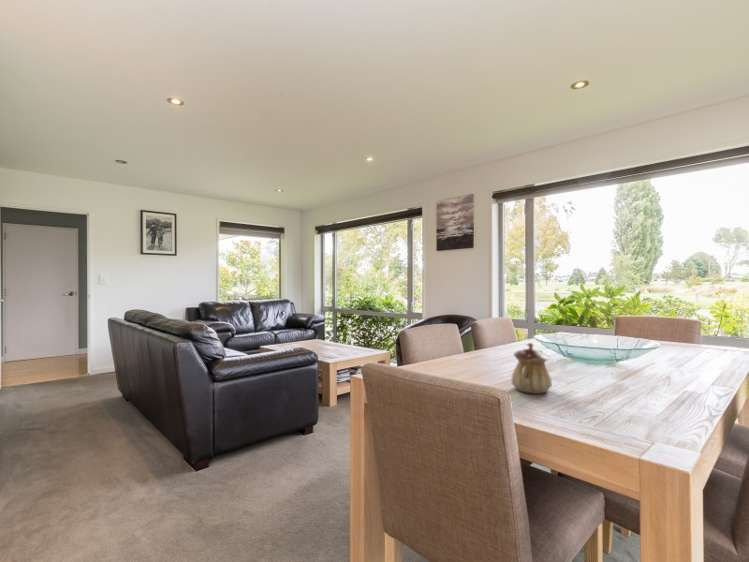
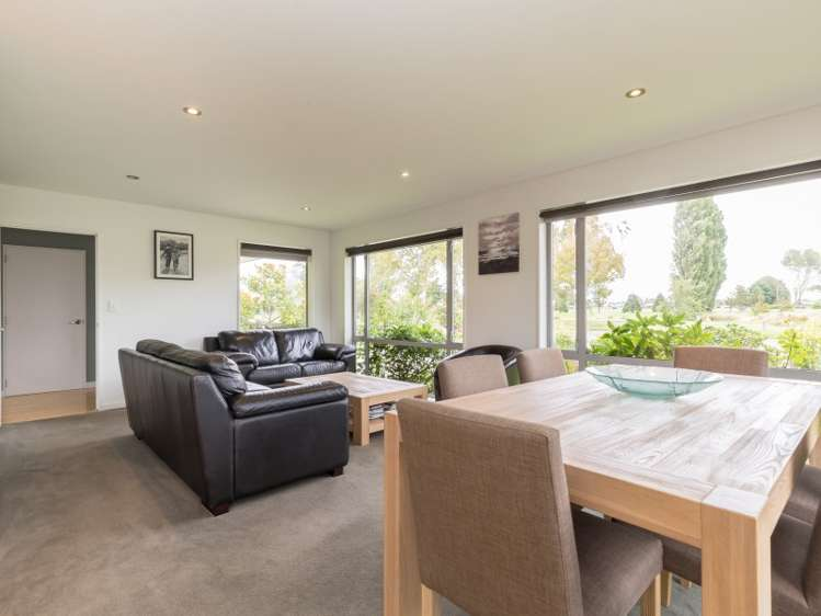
- teapot (530, 366)
